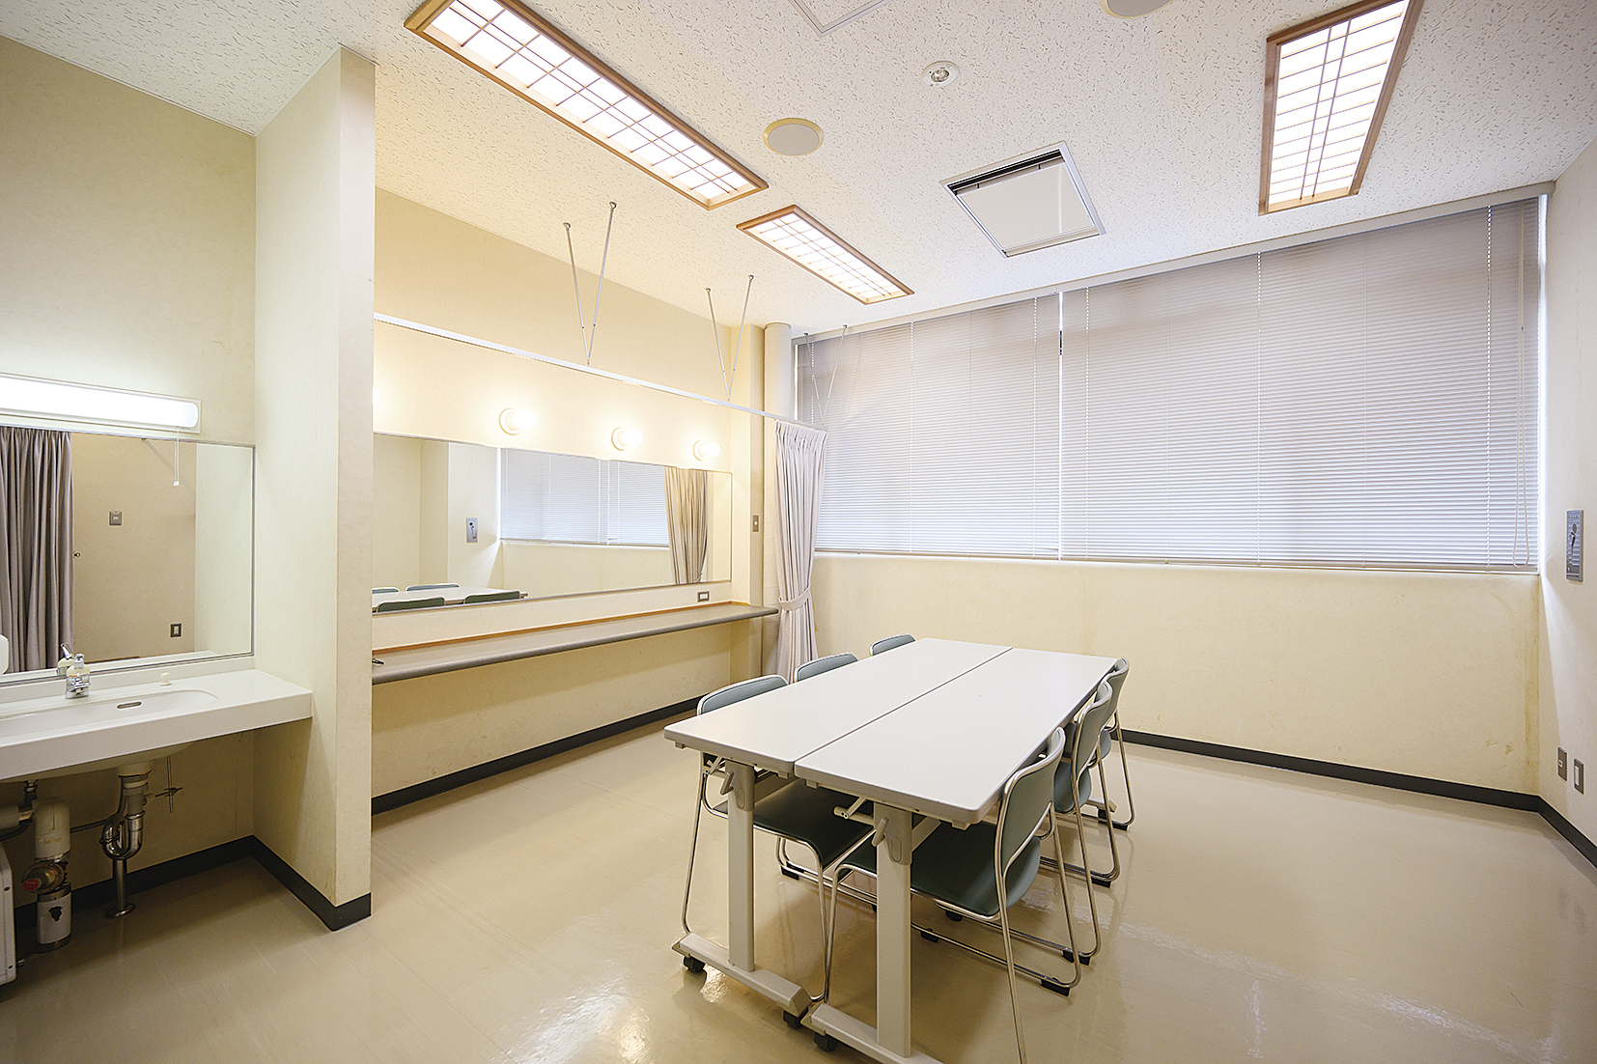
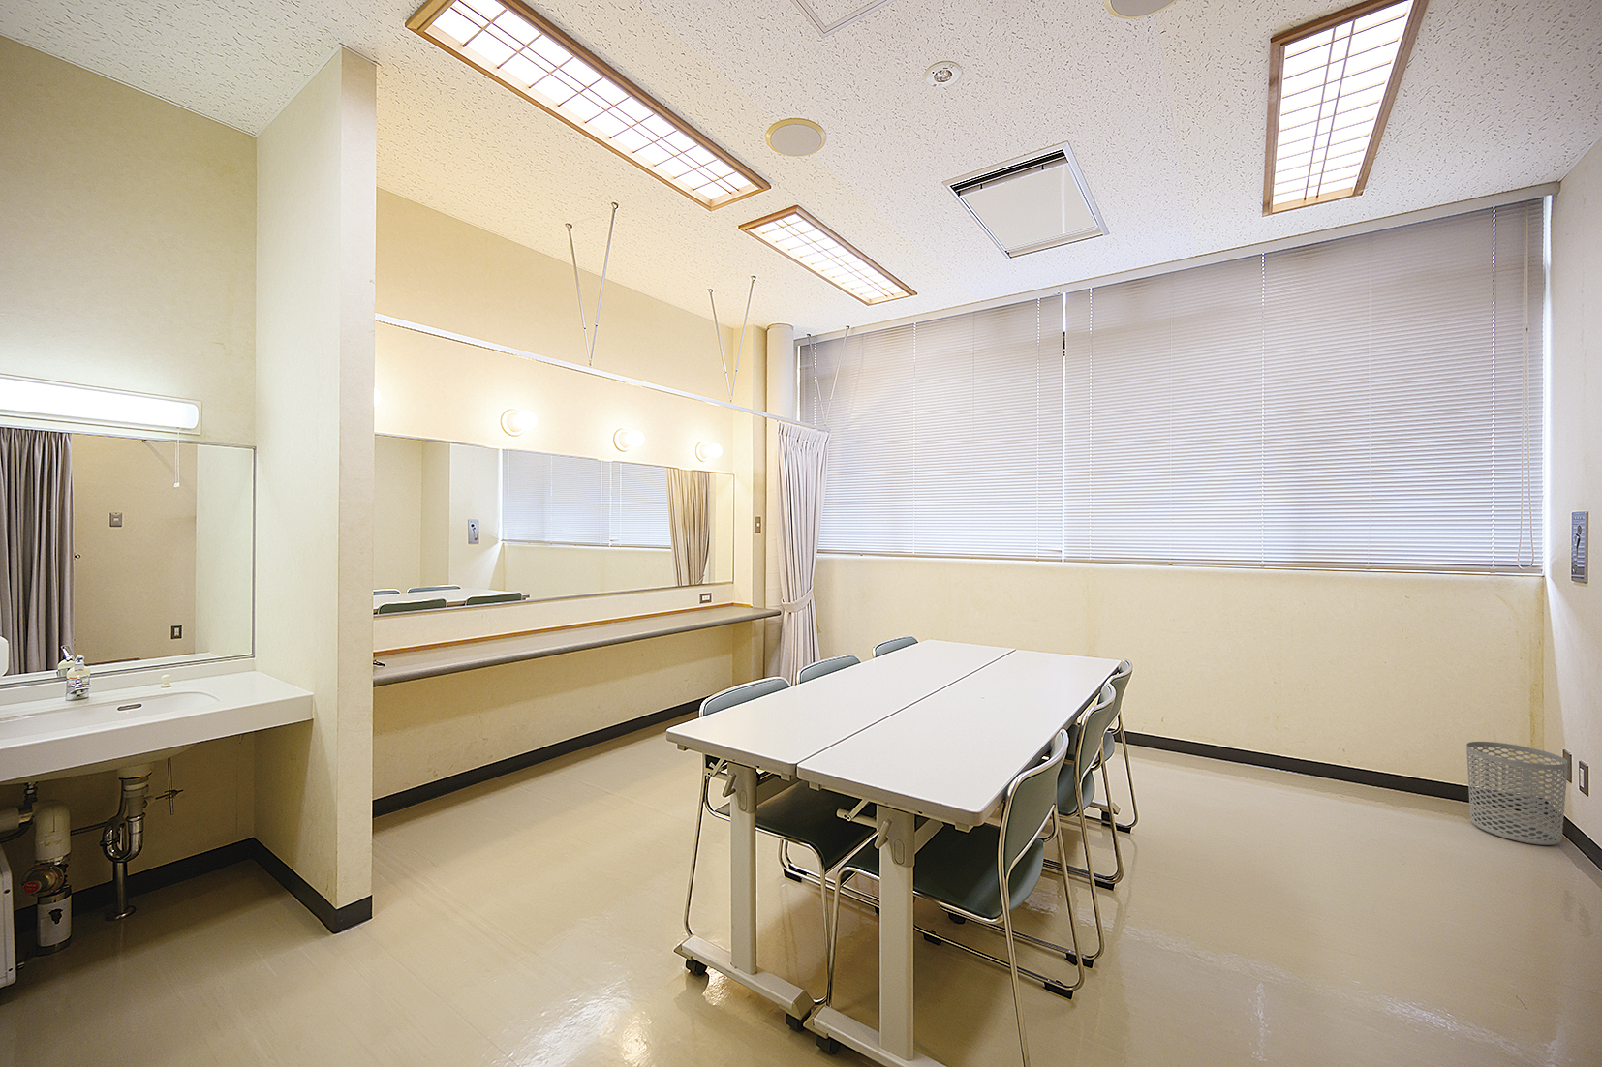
+ waste bin (1514, 792)
